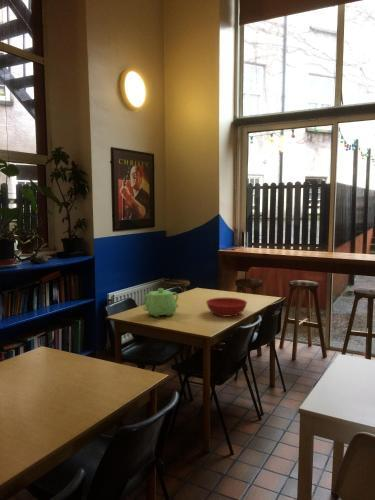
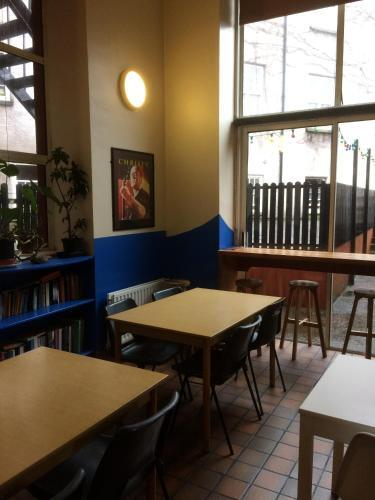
- bowl (226, 307)
- teapot (162, 302)
